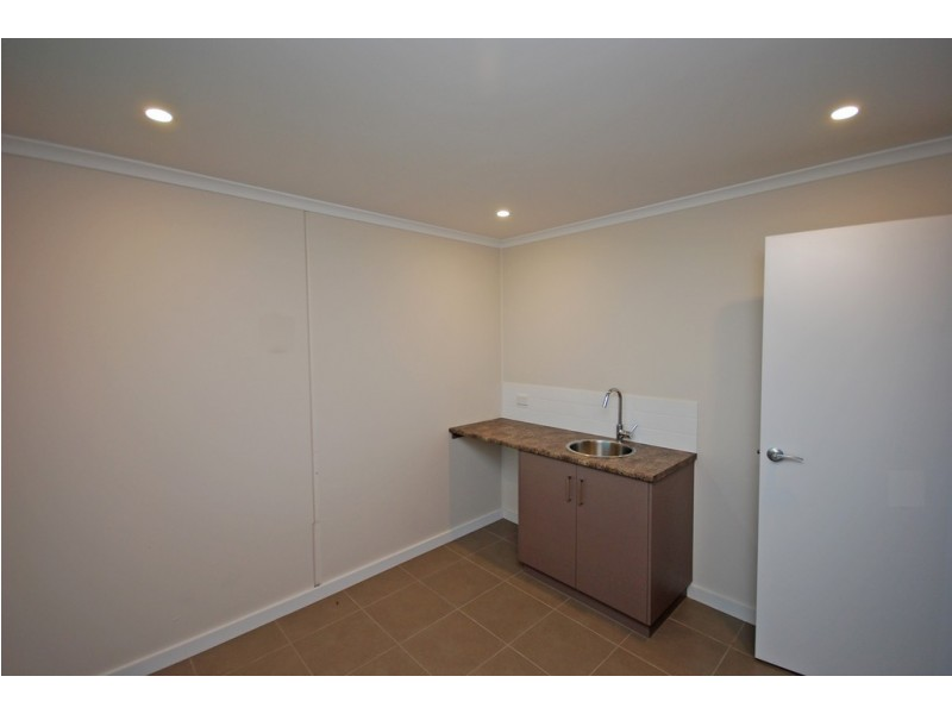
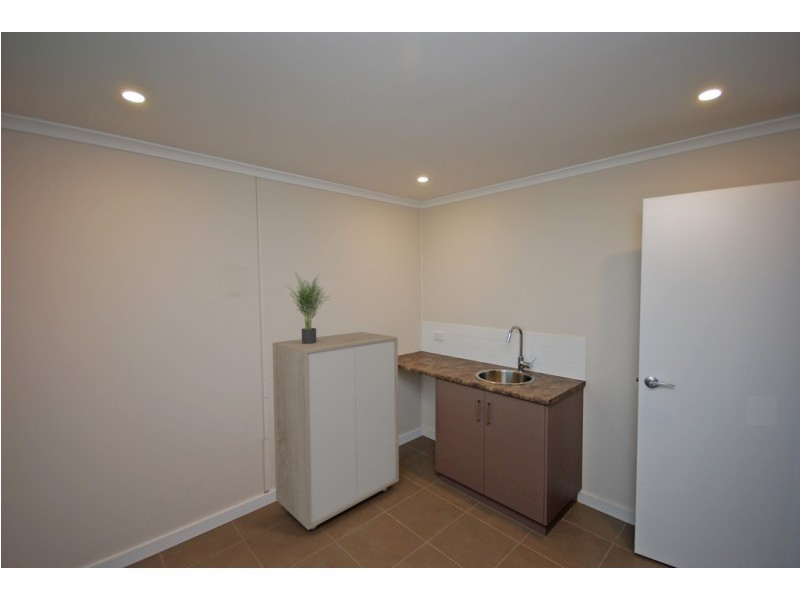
+ storage cabinet (338, 419)
+ potted plant (311, 306)
